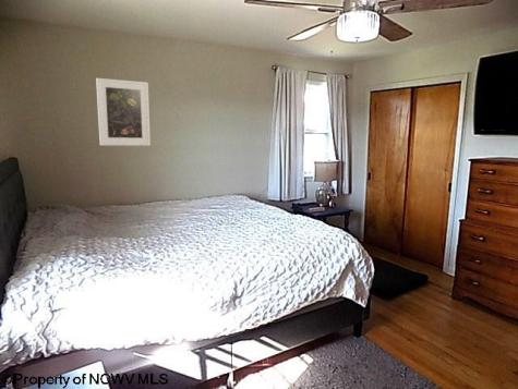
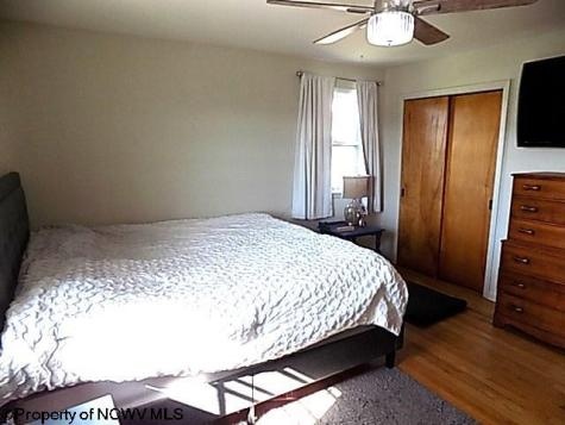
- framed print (124, 113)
